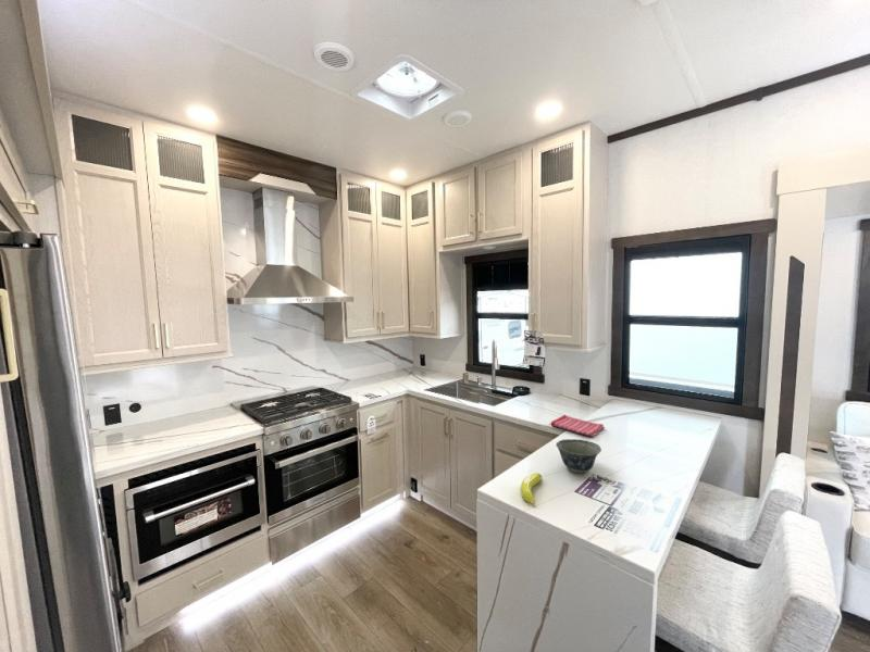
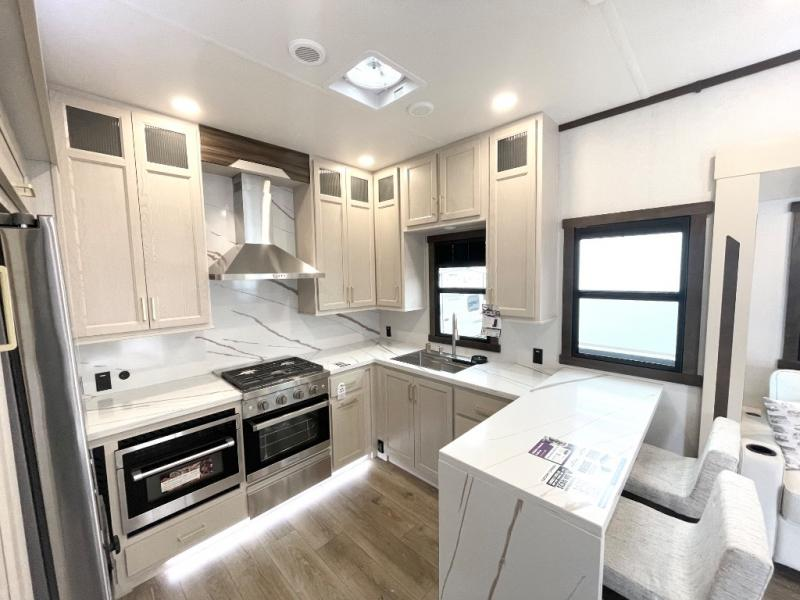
- dish towel (576, 425)
- banana (534, 485)
- bowl (577, 456)
